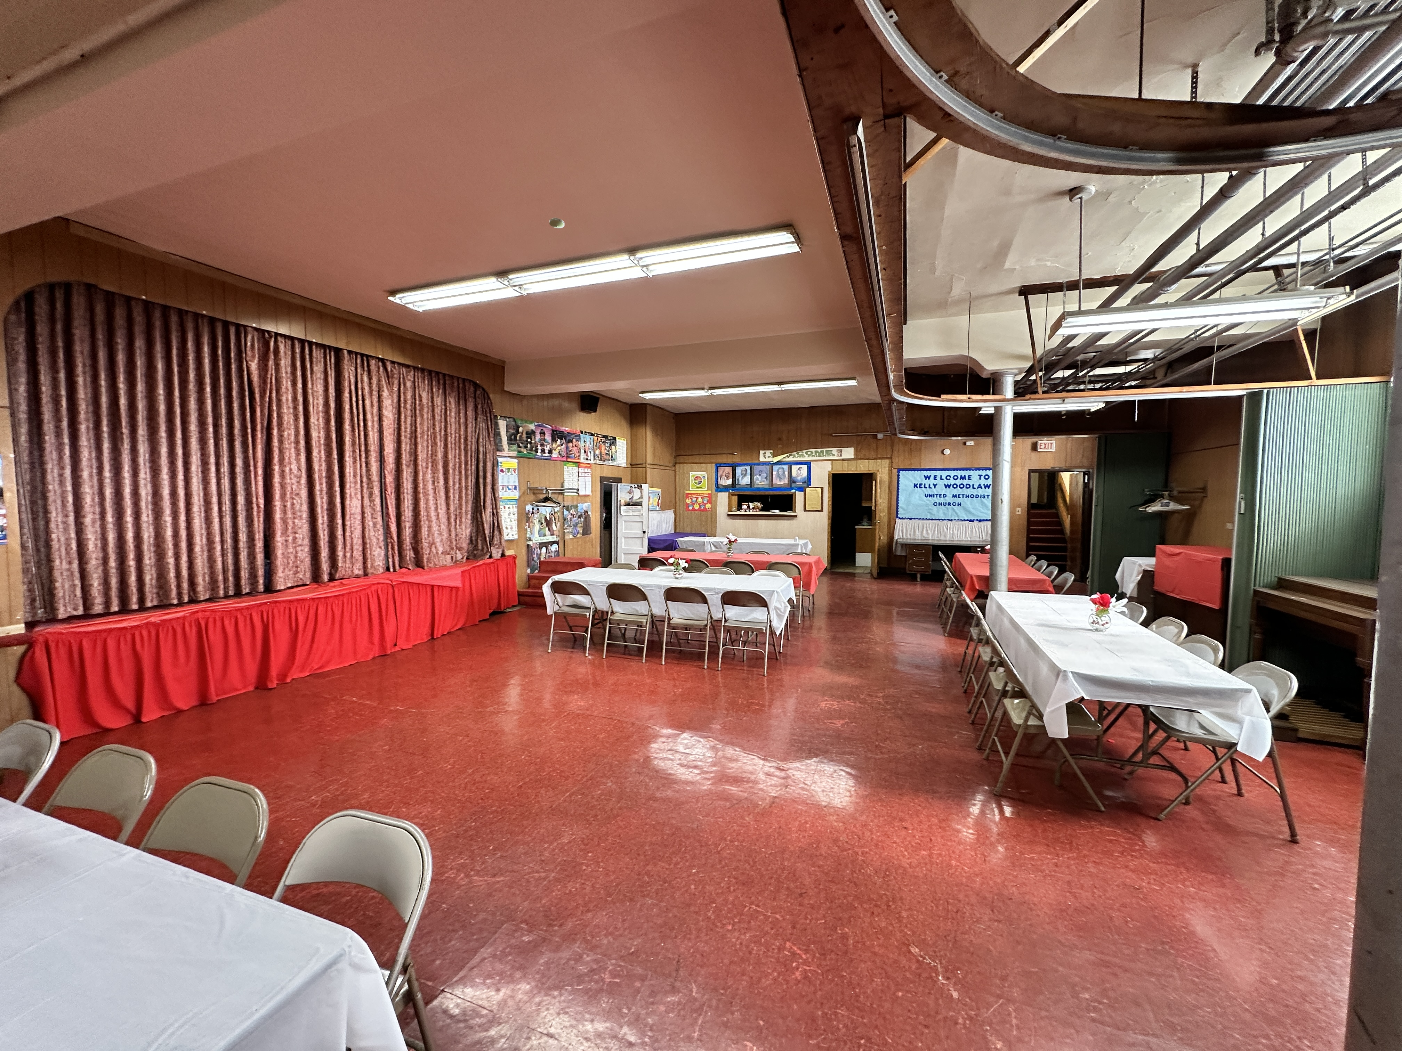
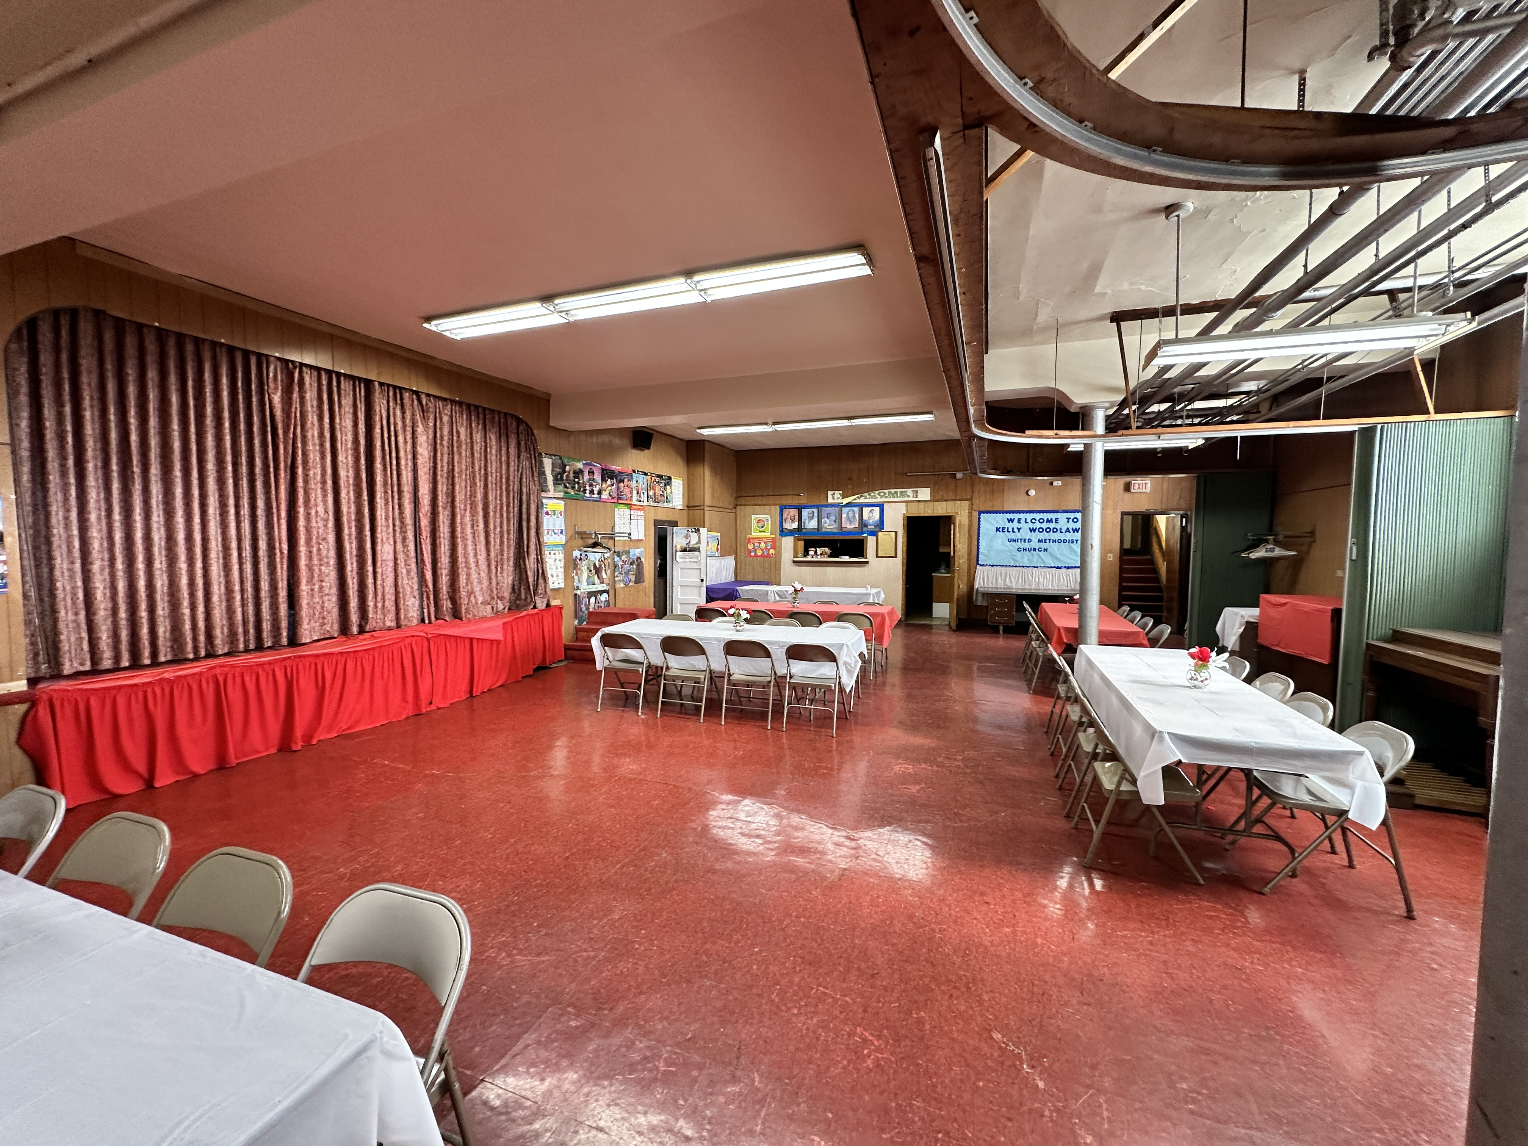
- smoke detector (556, 223)
